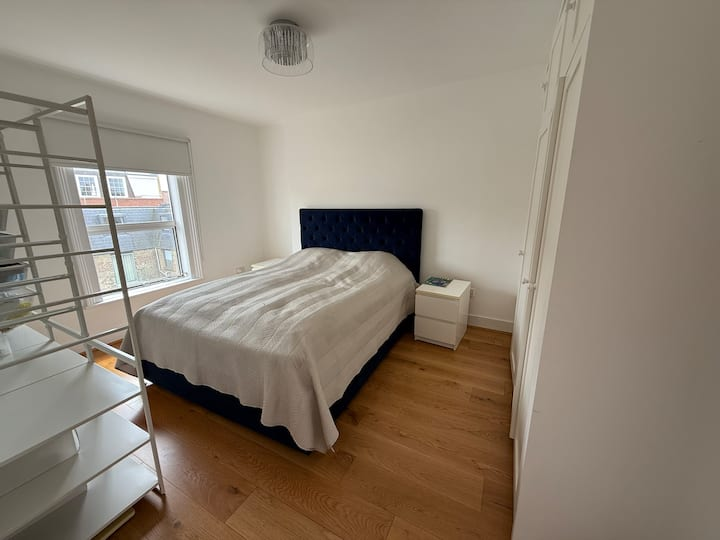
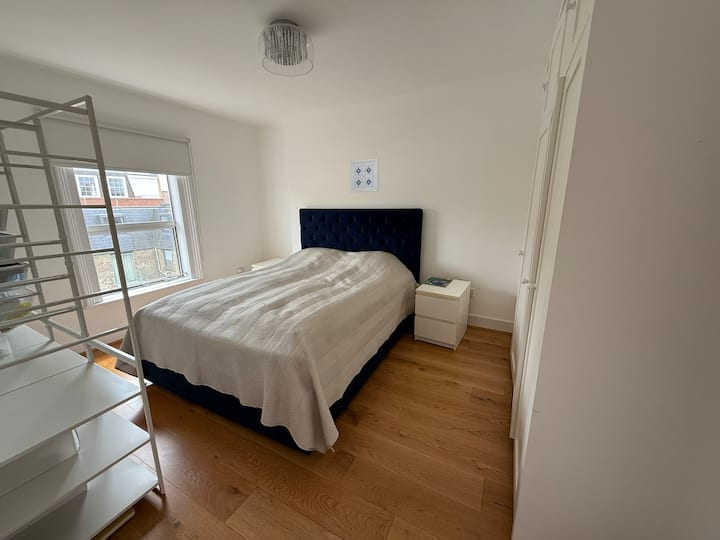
+ wall art (363, 176)
